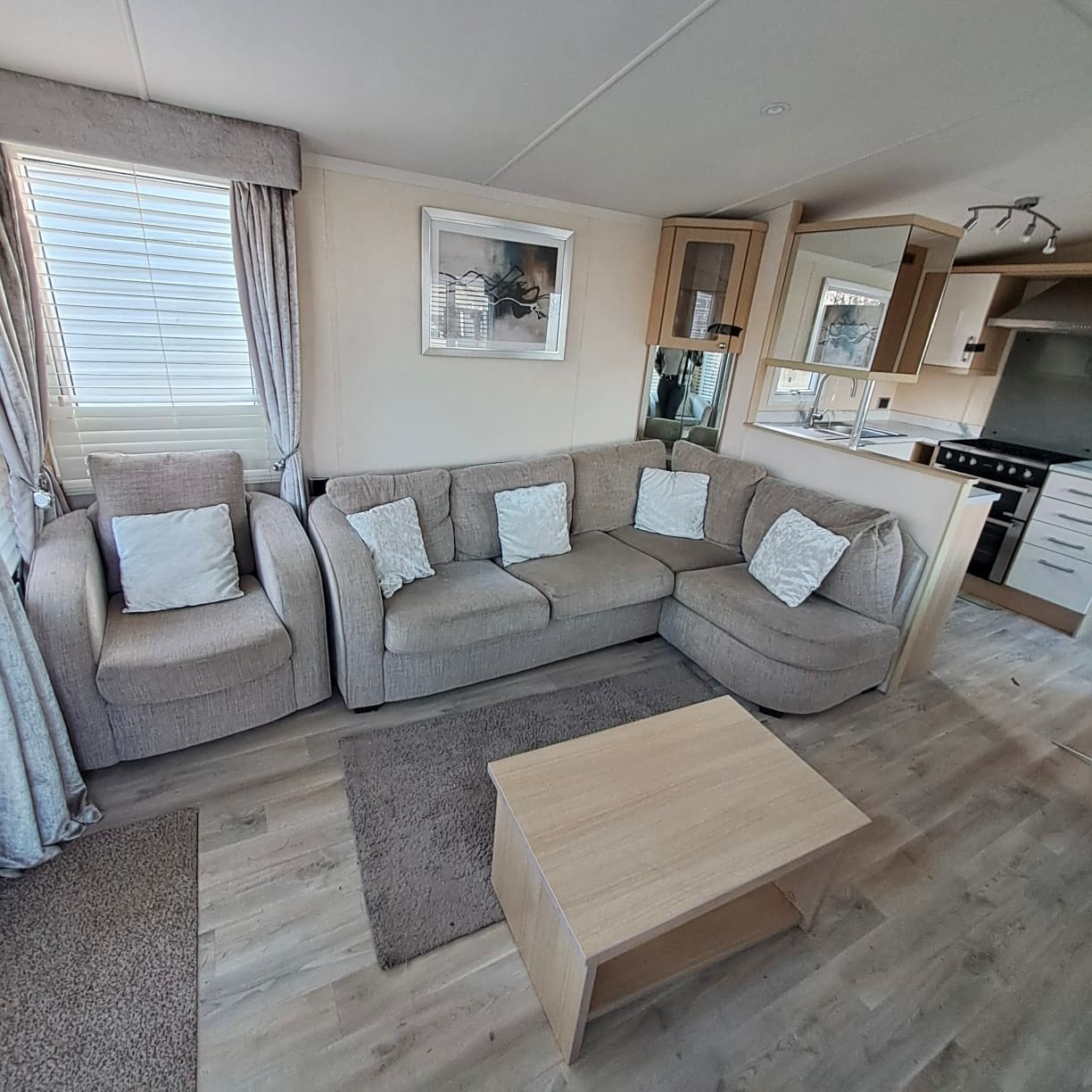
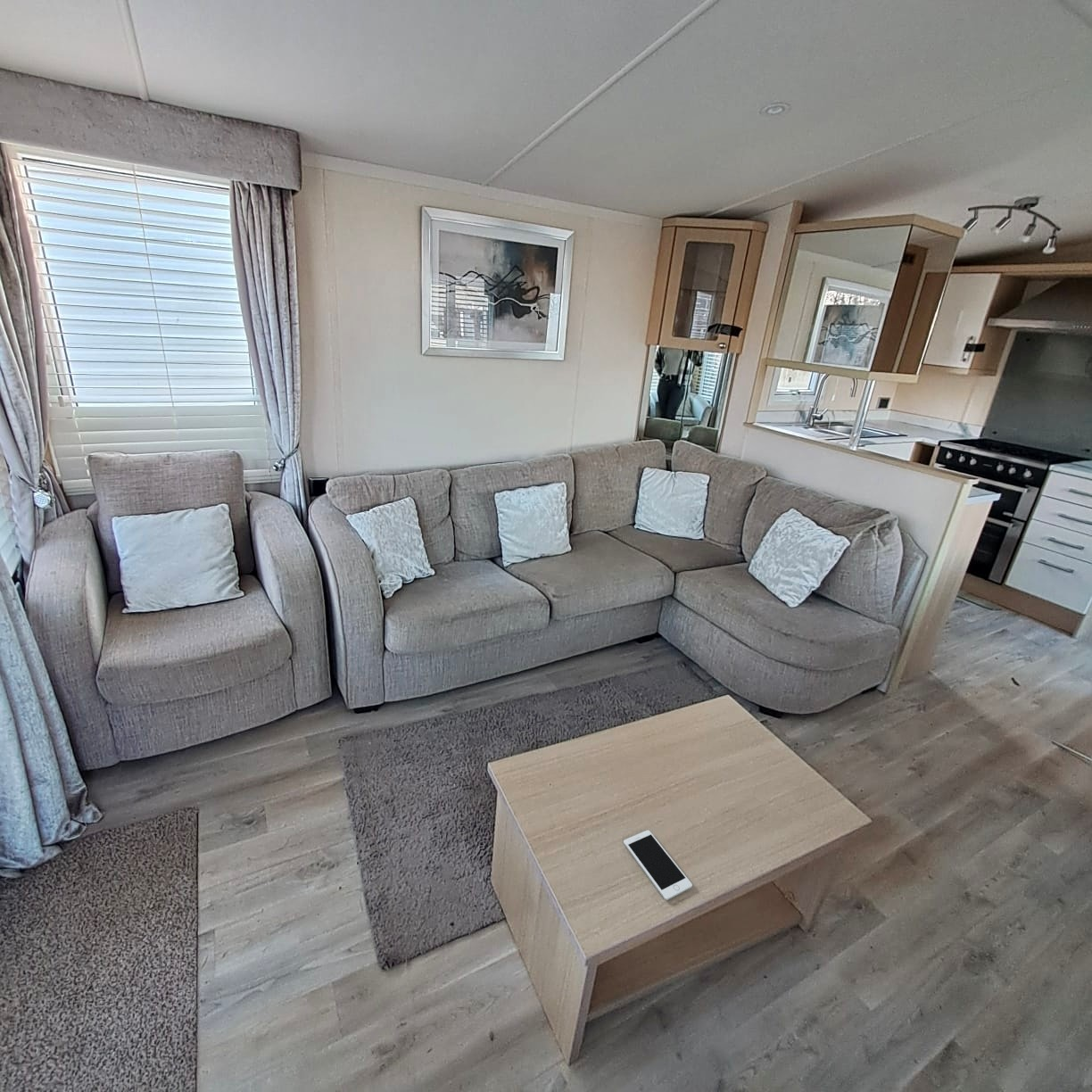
+ cell phone (656, 863)
